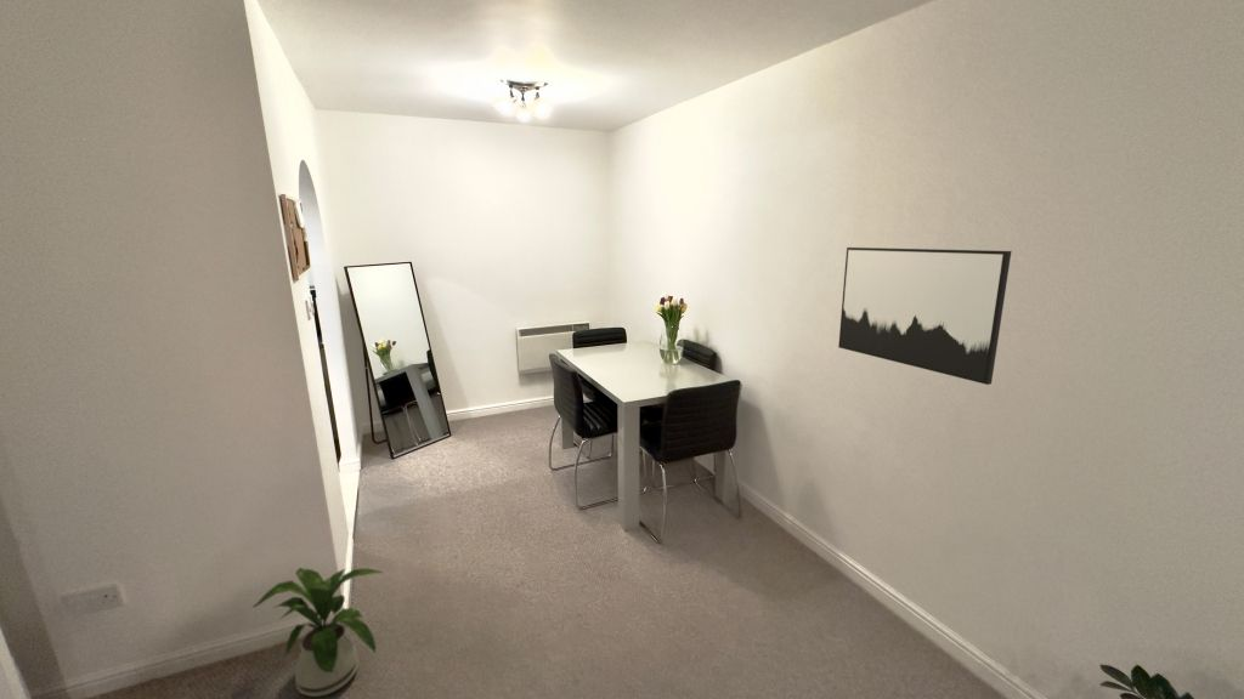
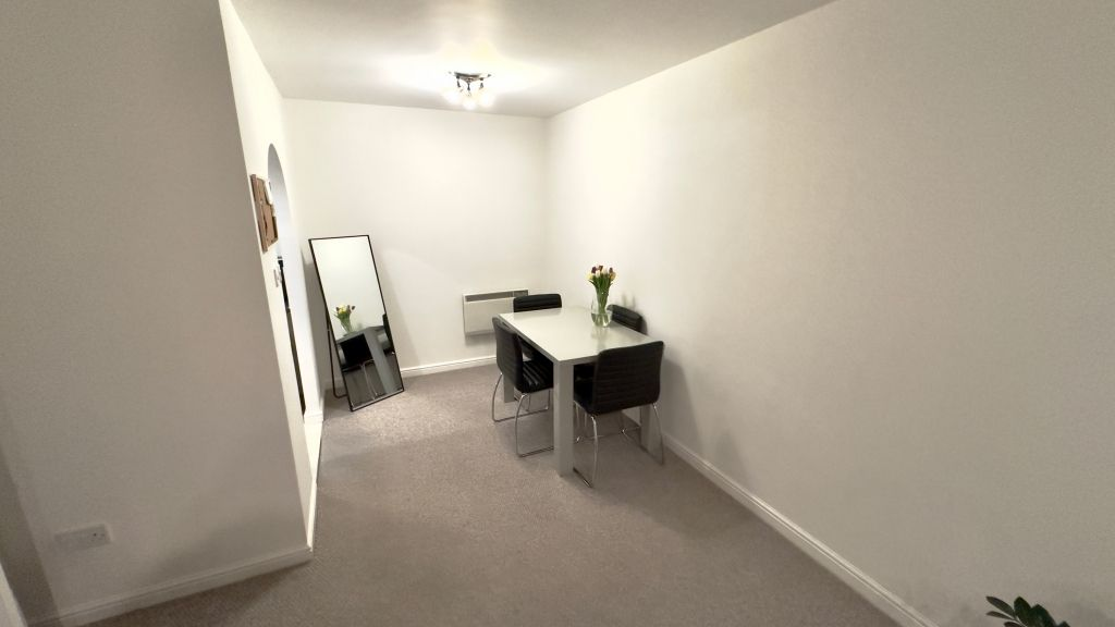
- house plant (326, 613)
- wall art (910, 307)
